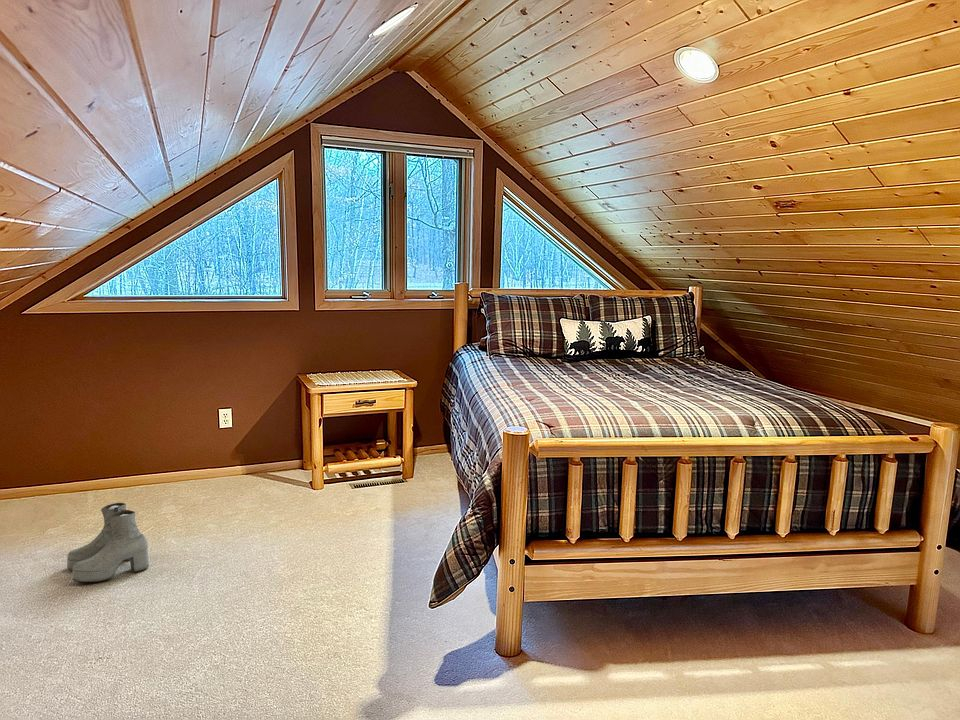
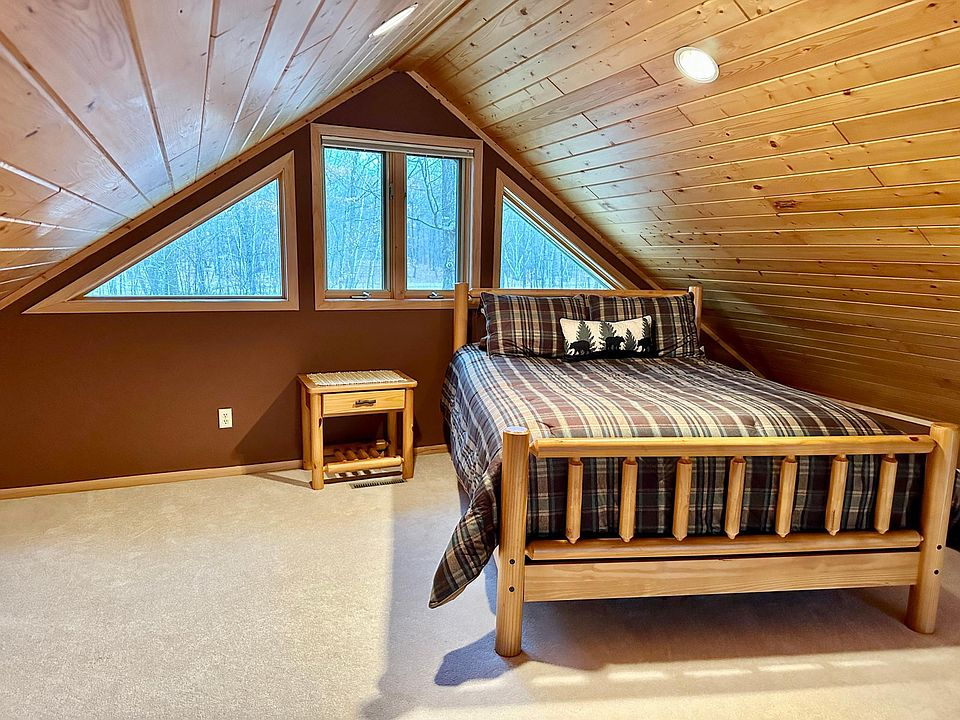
- boots (106, 539)
